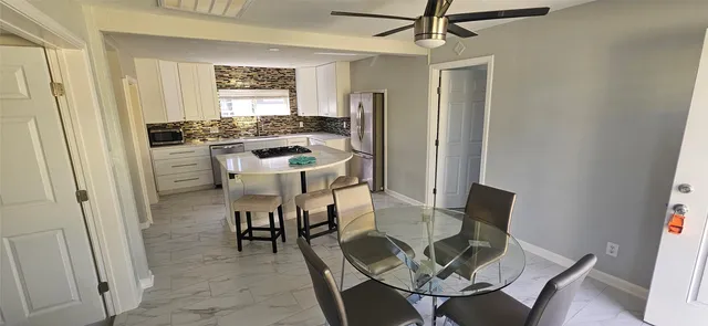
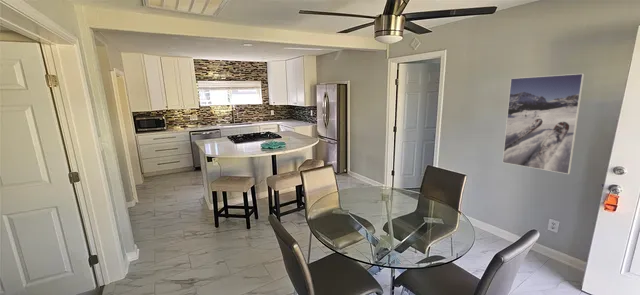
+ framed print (538, 123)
